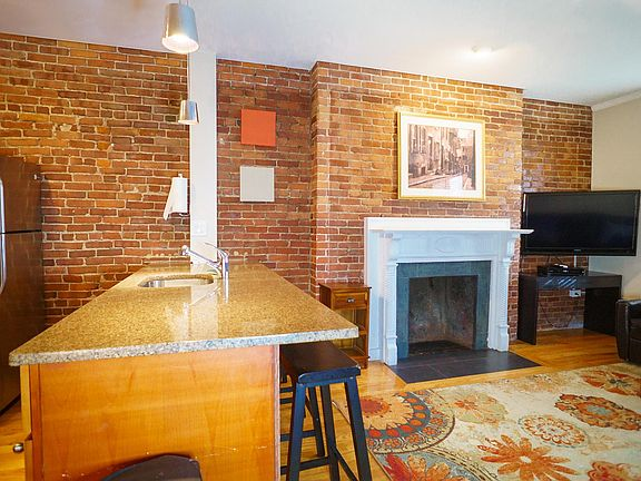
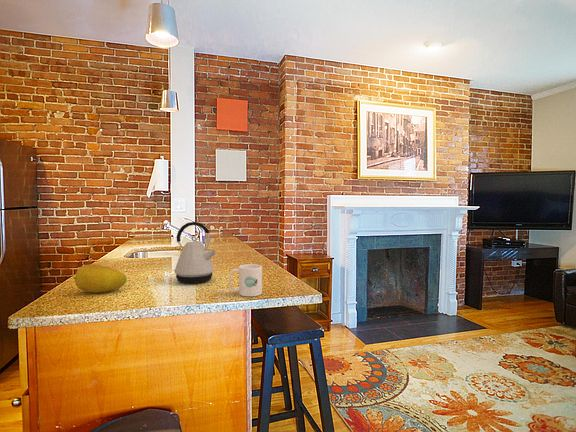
+ fruit (101, 277)
+ kettle (195, 251)
+ mug (245, 279)
